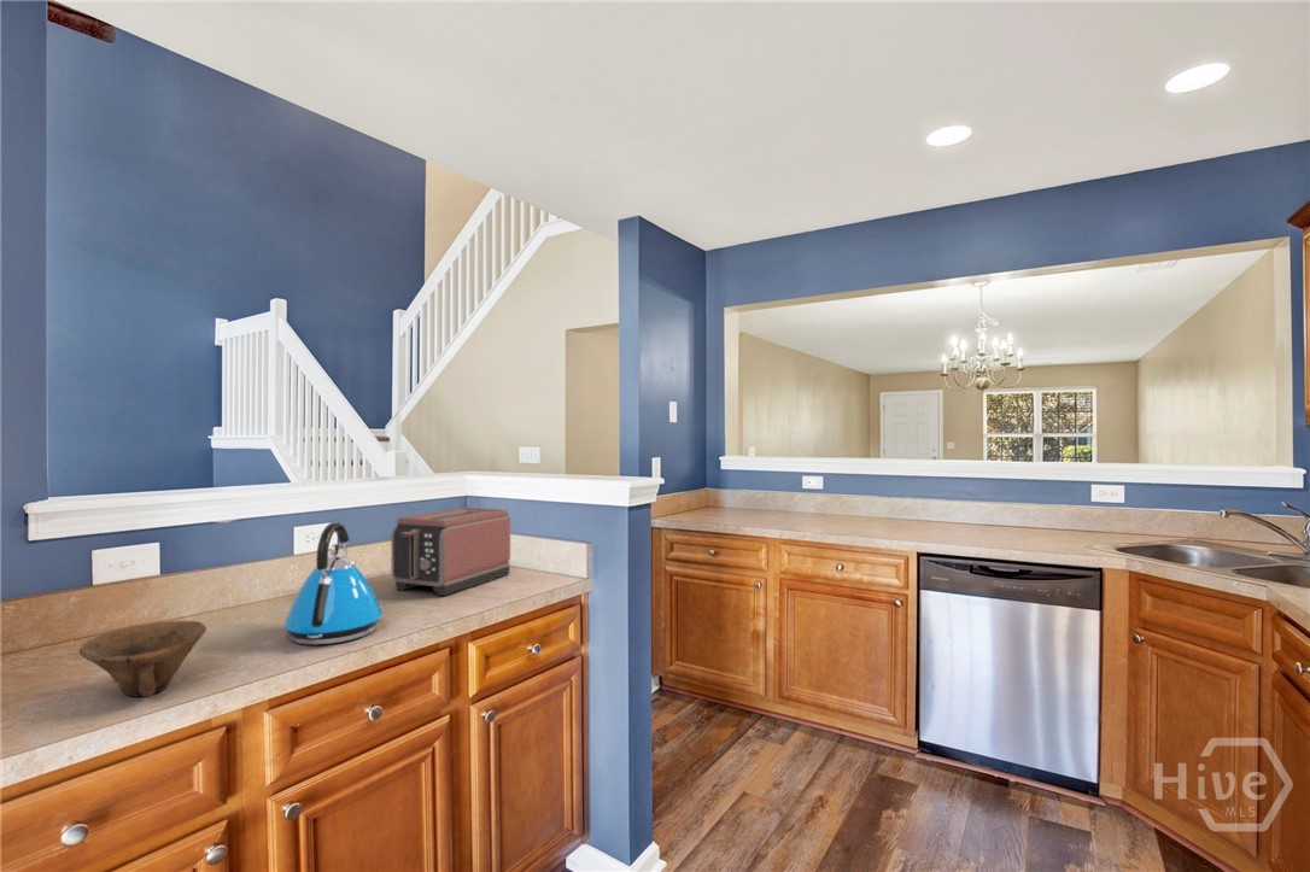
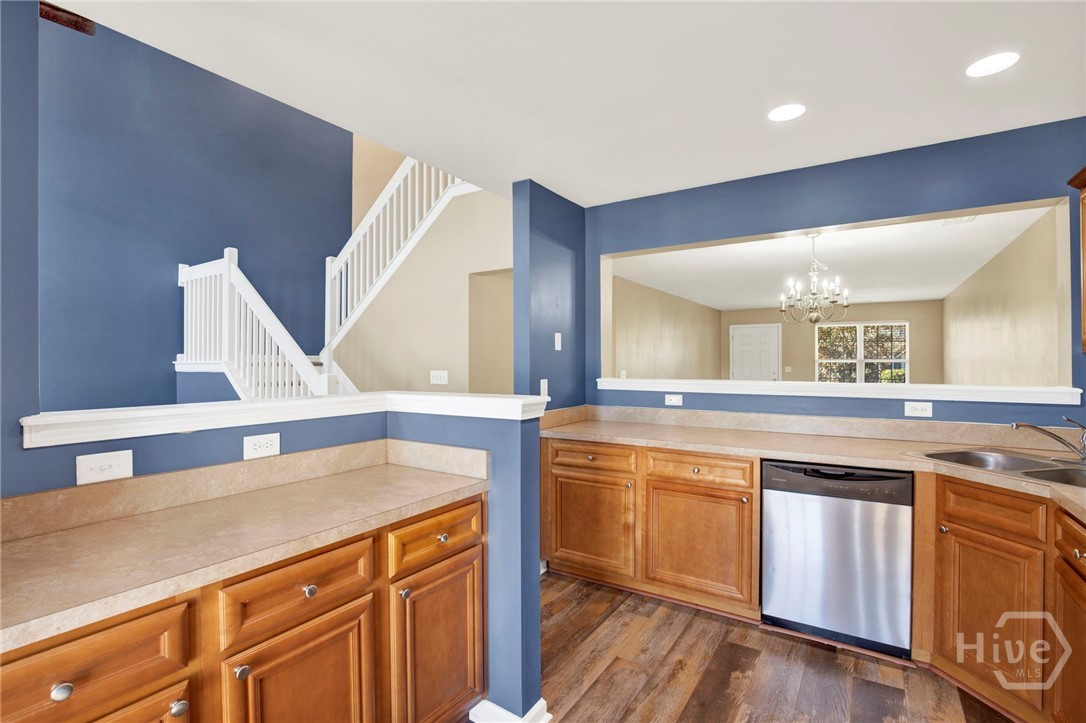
- kettle (333, 577)
- bowl (146, 661)
- toaster (450, 549)
